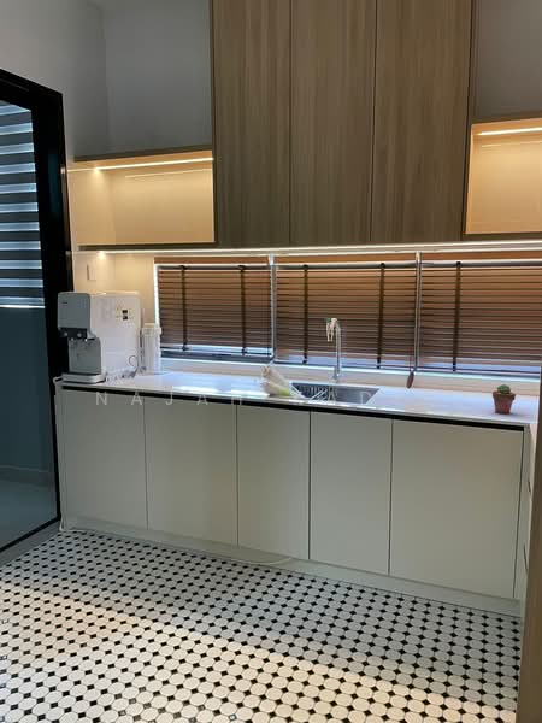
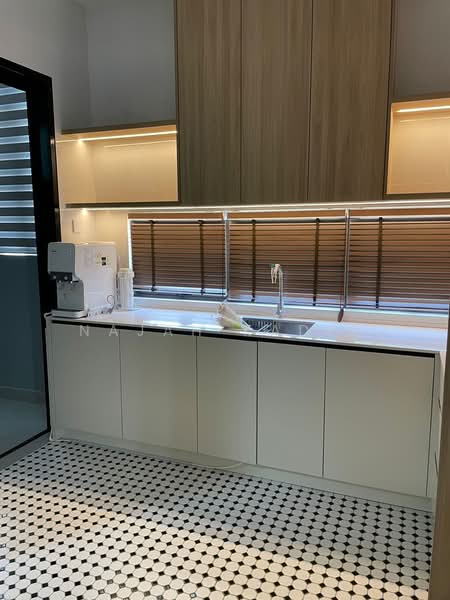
- potted succulent (503, 398)
